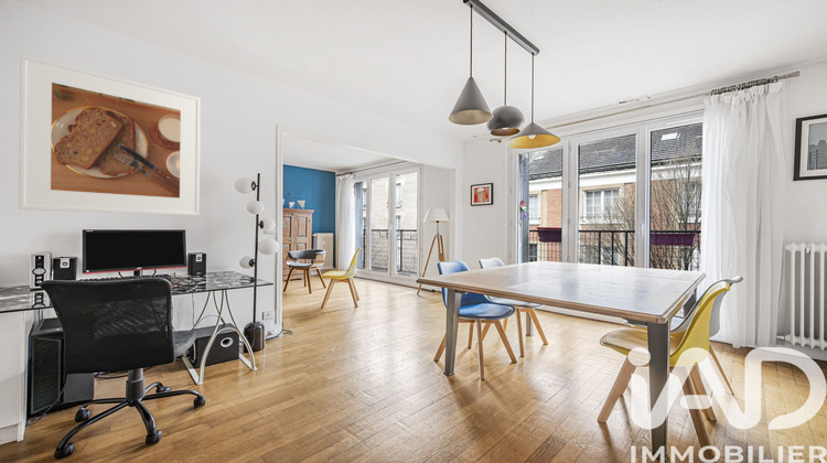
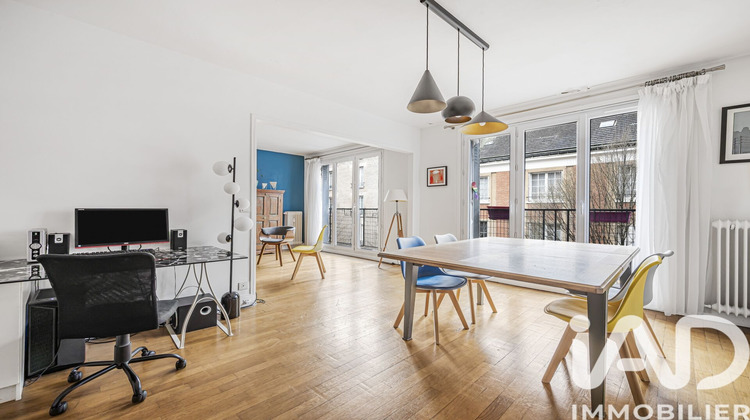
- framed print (121, 146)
